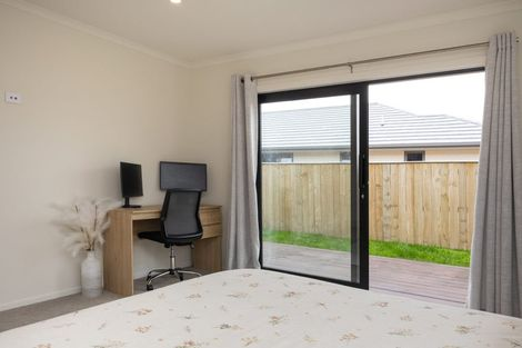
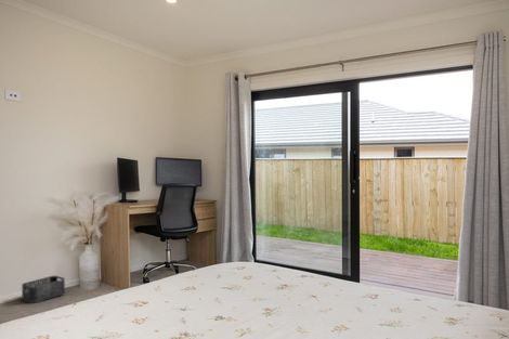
+ storage bin (43, 288)
